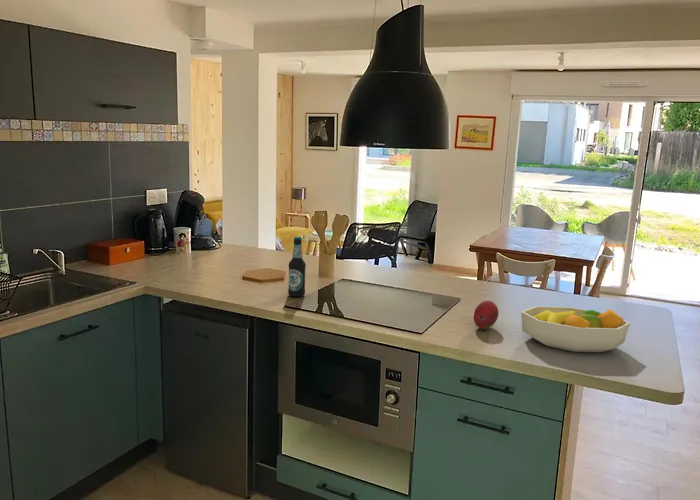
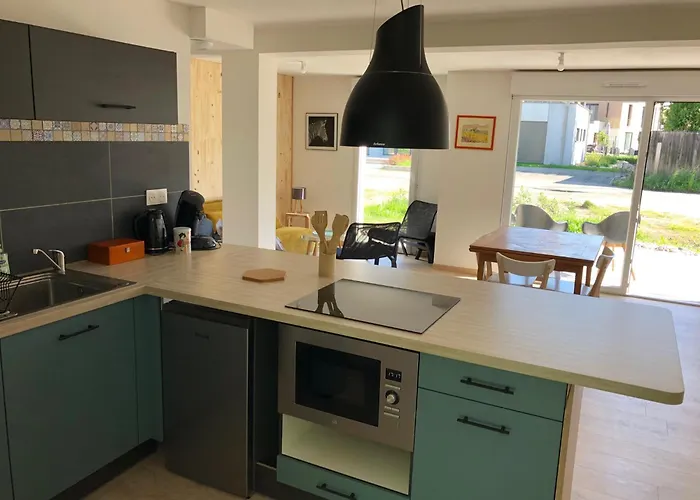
- fruit (486, 314)
- fruit bowl (573, 324)
- bottle (297, 266)
